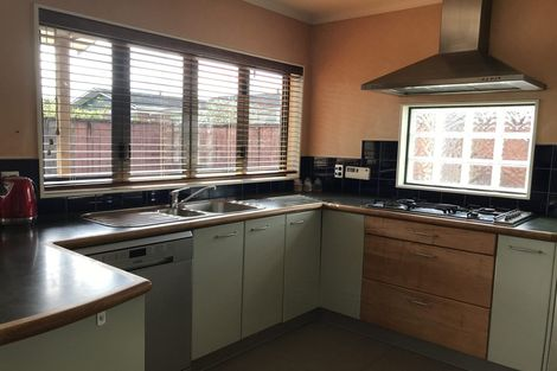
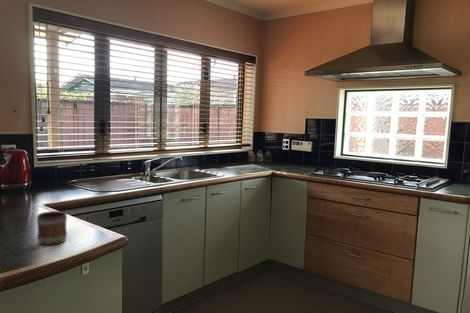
+ mug (53, 226)
